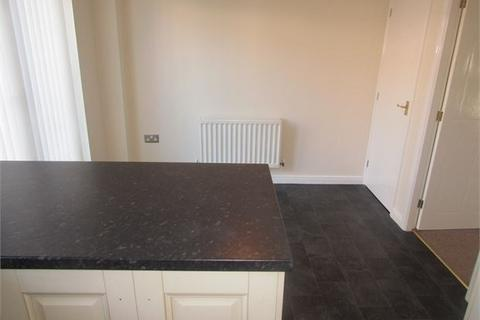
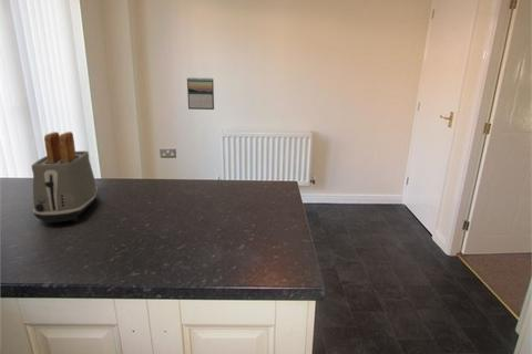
+ calendar (201, 93)
+ toaster (64, 173)
